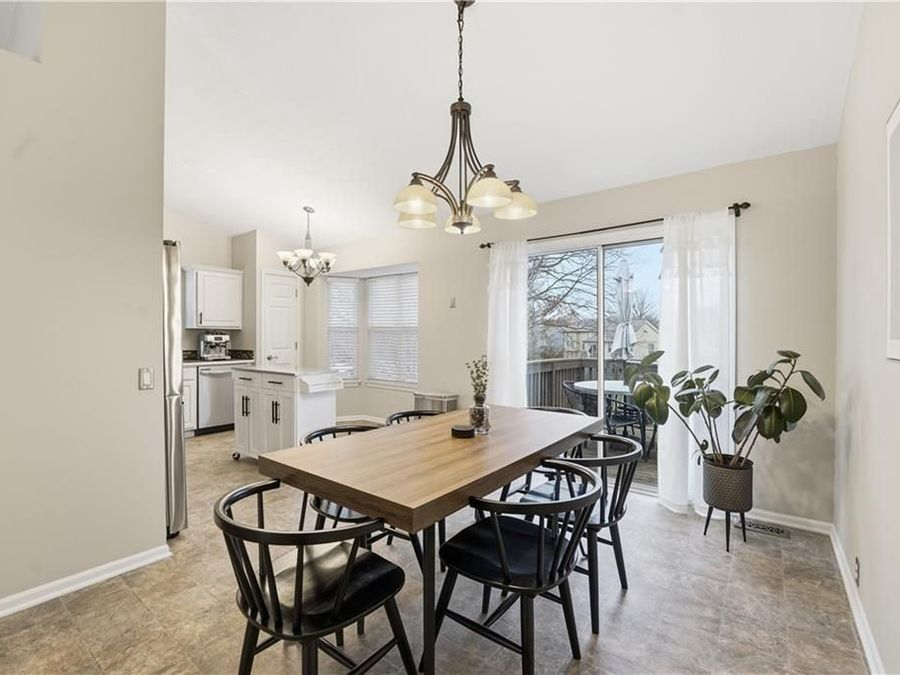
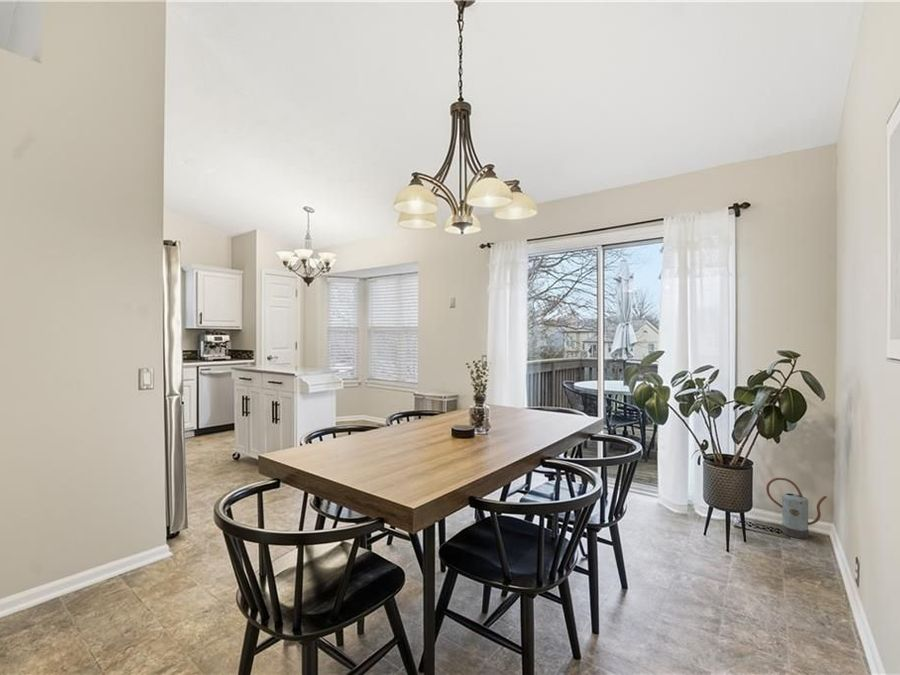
+ watering can (795, 506)
